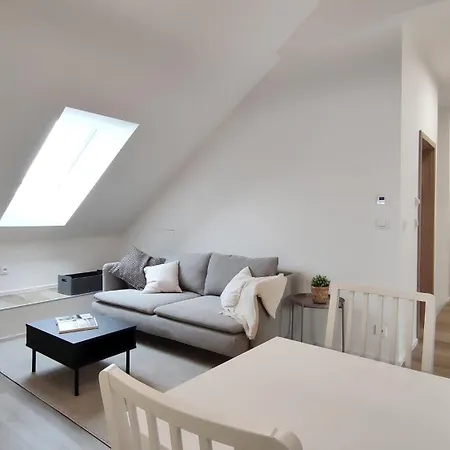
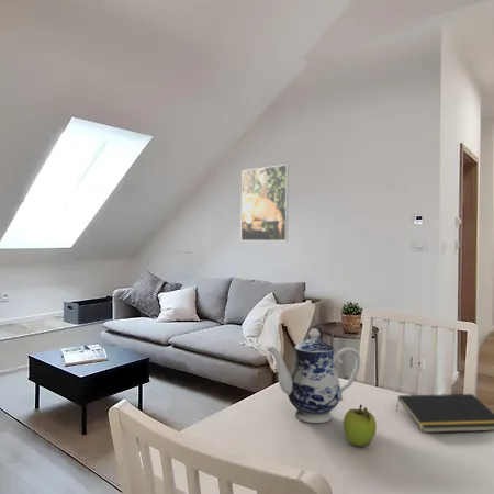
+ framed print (263, 204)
+ notepad (449, 412)
+ fruit (360, 425)
+ teapot (314, 372)
